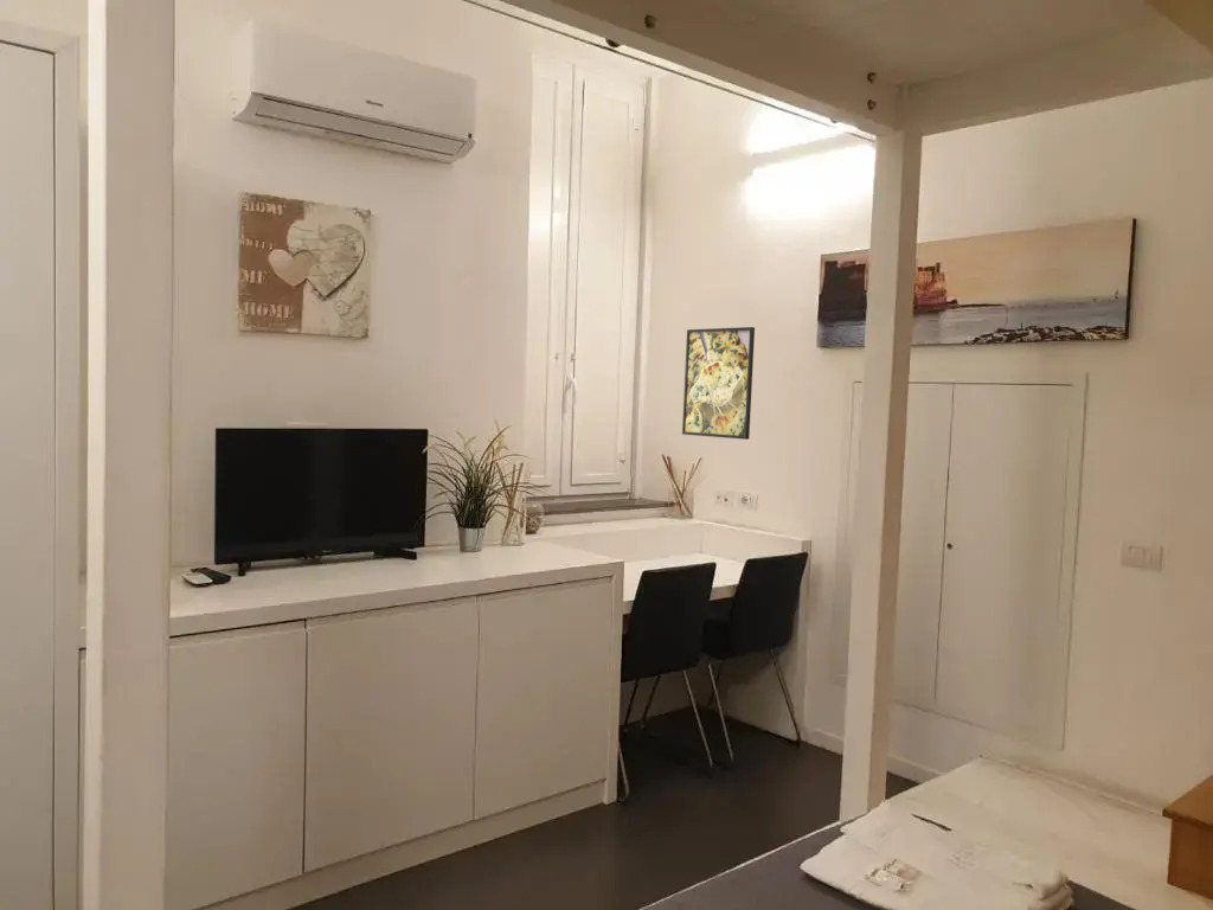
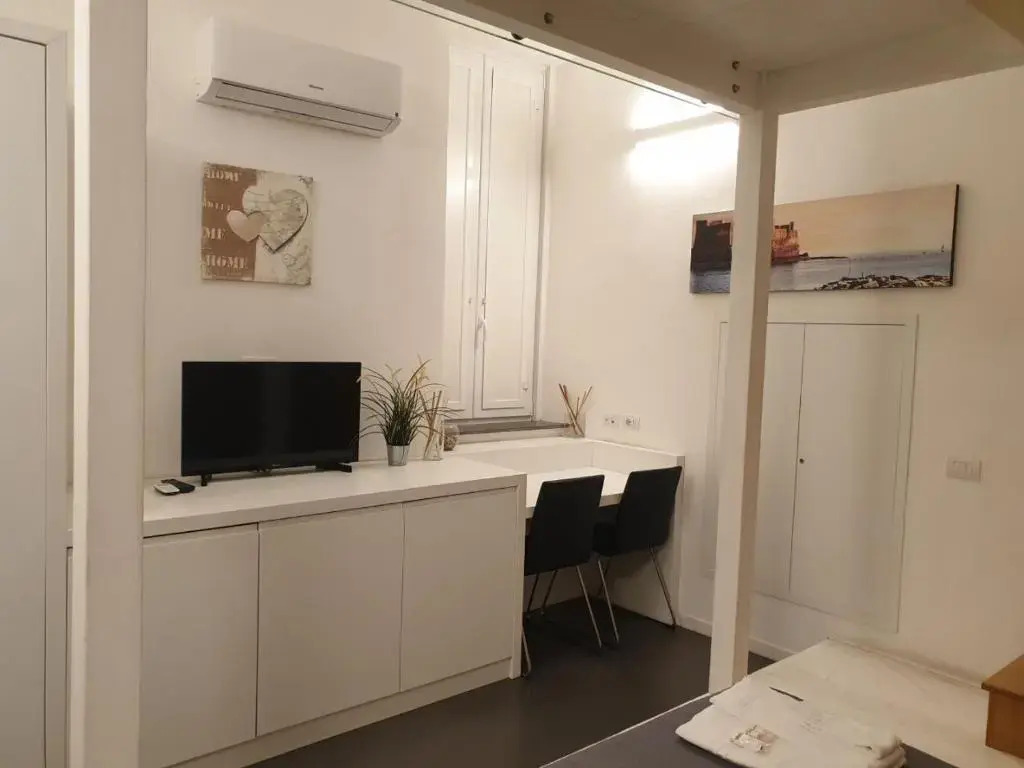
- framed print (717, 383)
